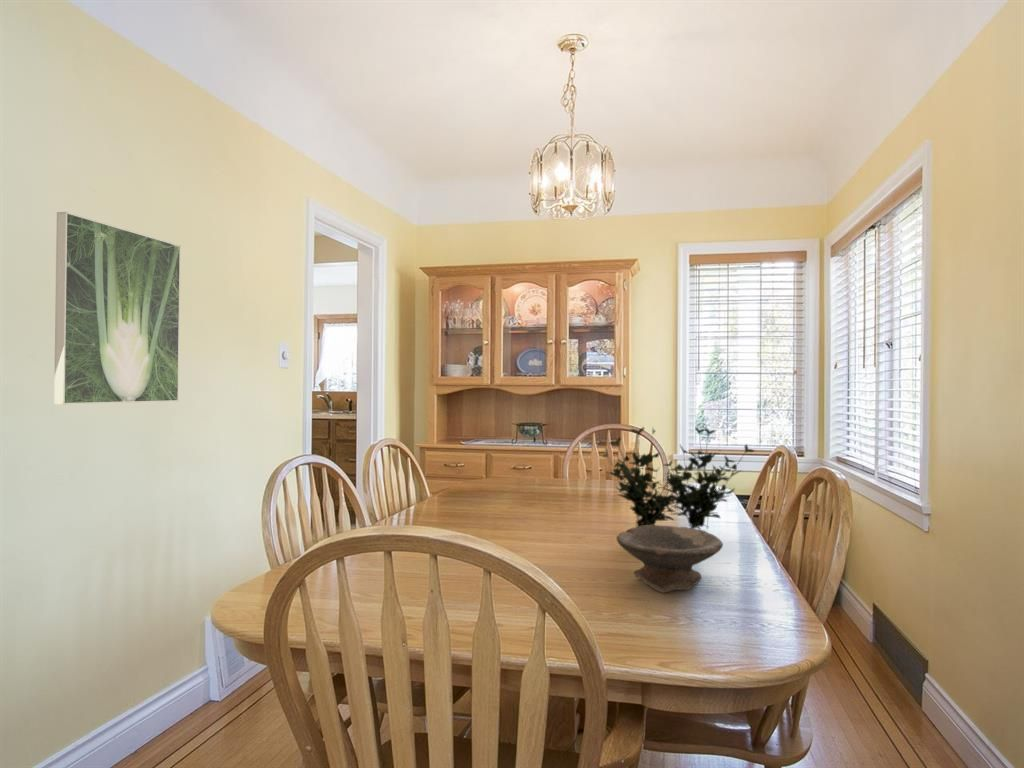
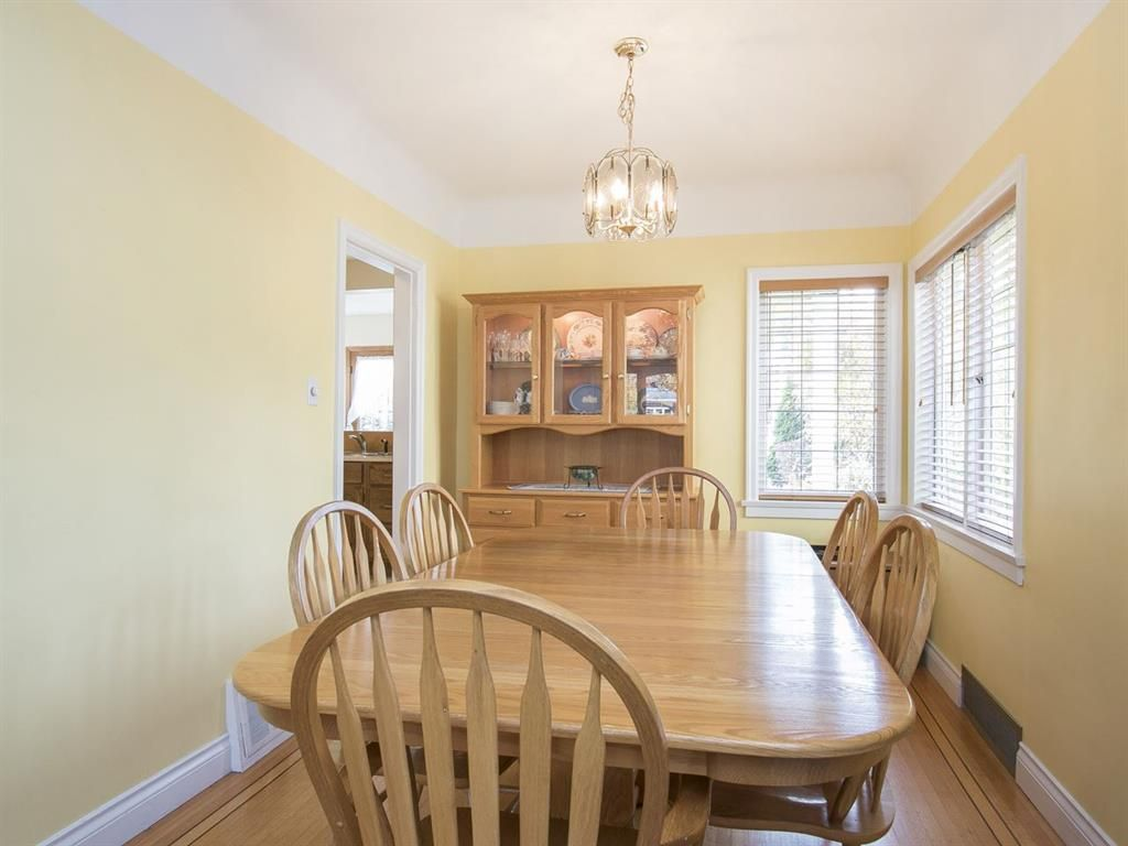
- plant (675, 482)
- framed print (123, 316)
- bowl (668, 559)
